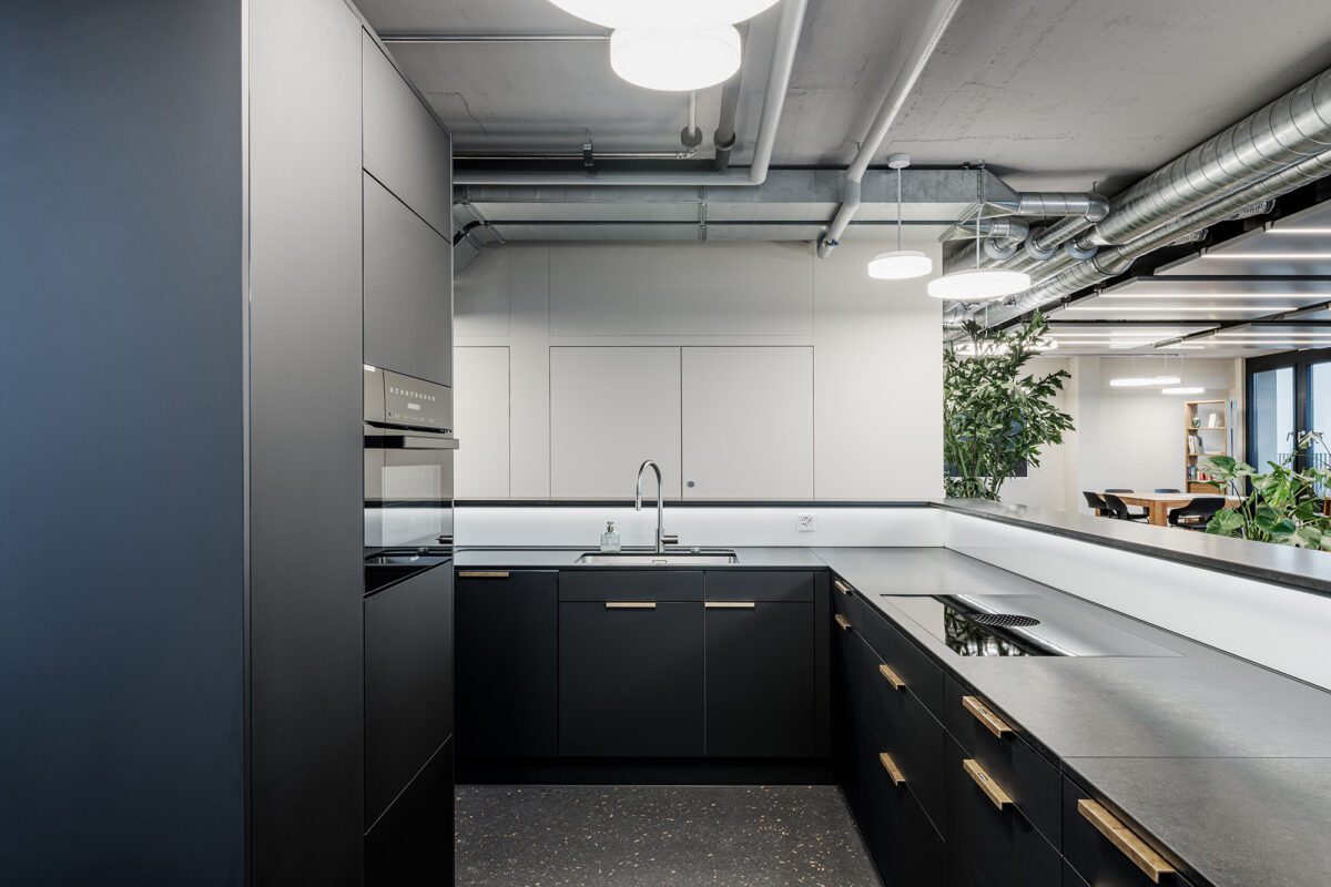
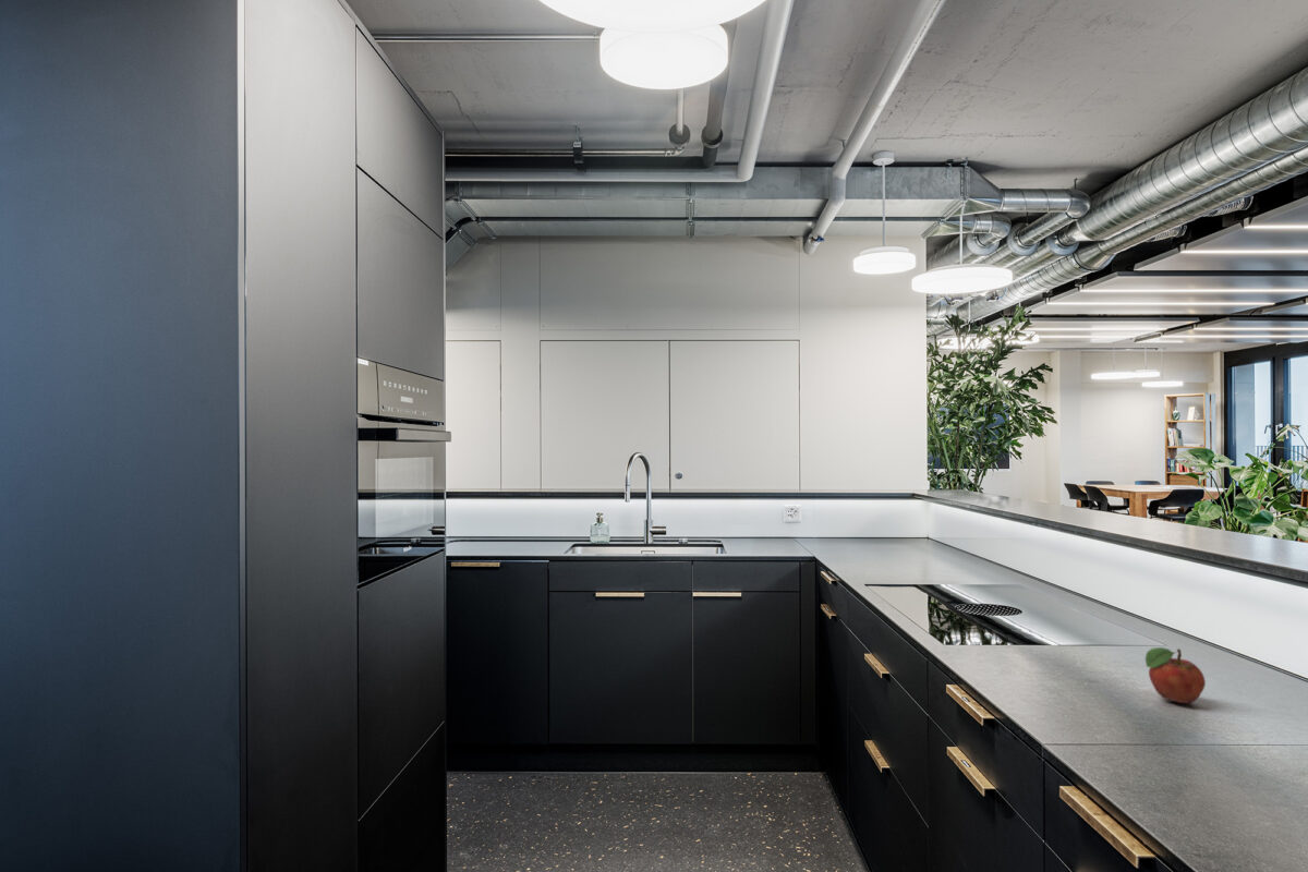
+ fruit (1173, 674)
